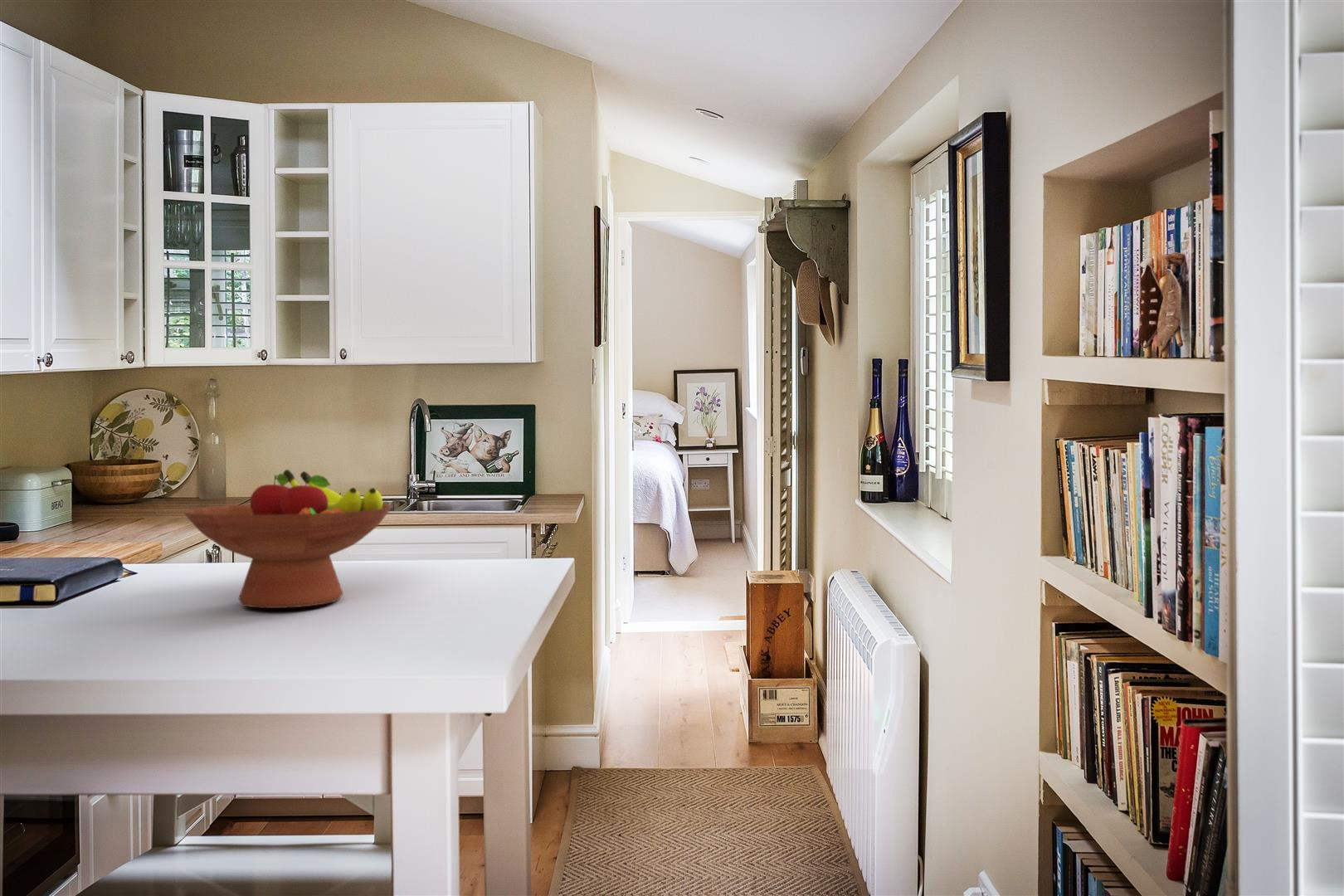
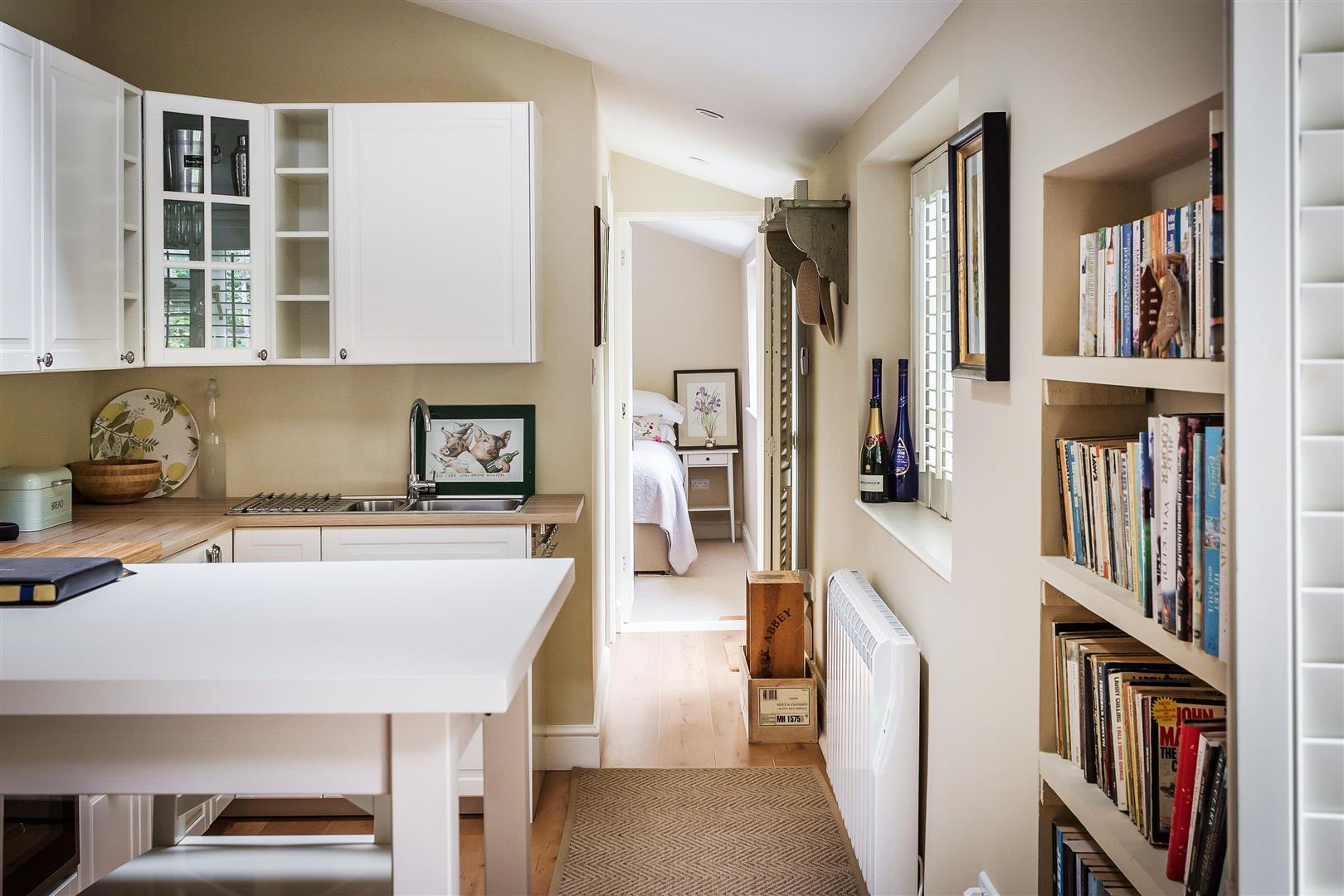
- fruit bowl (290, 537)
